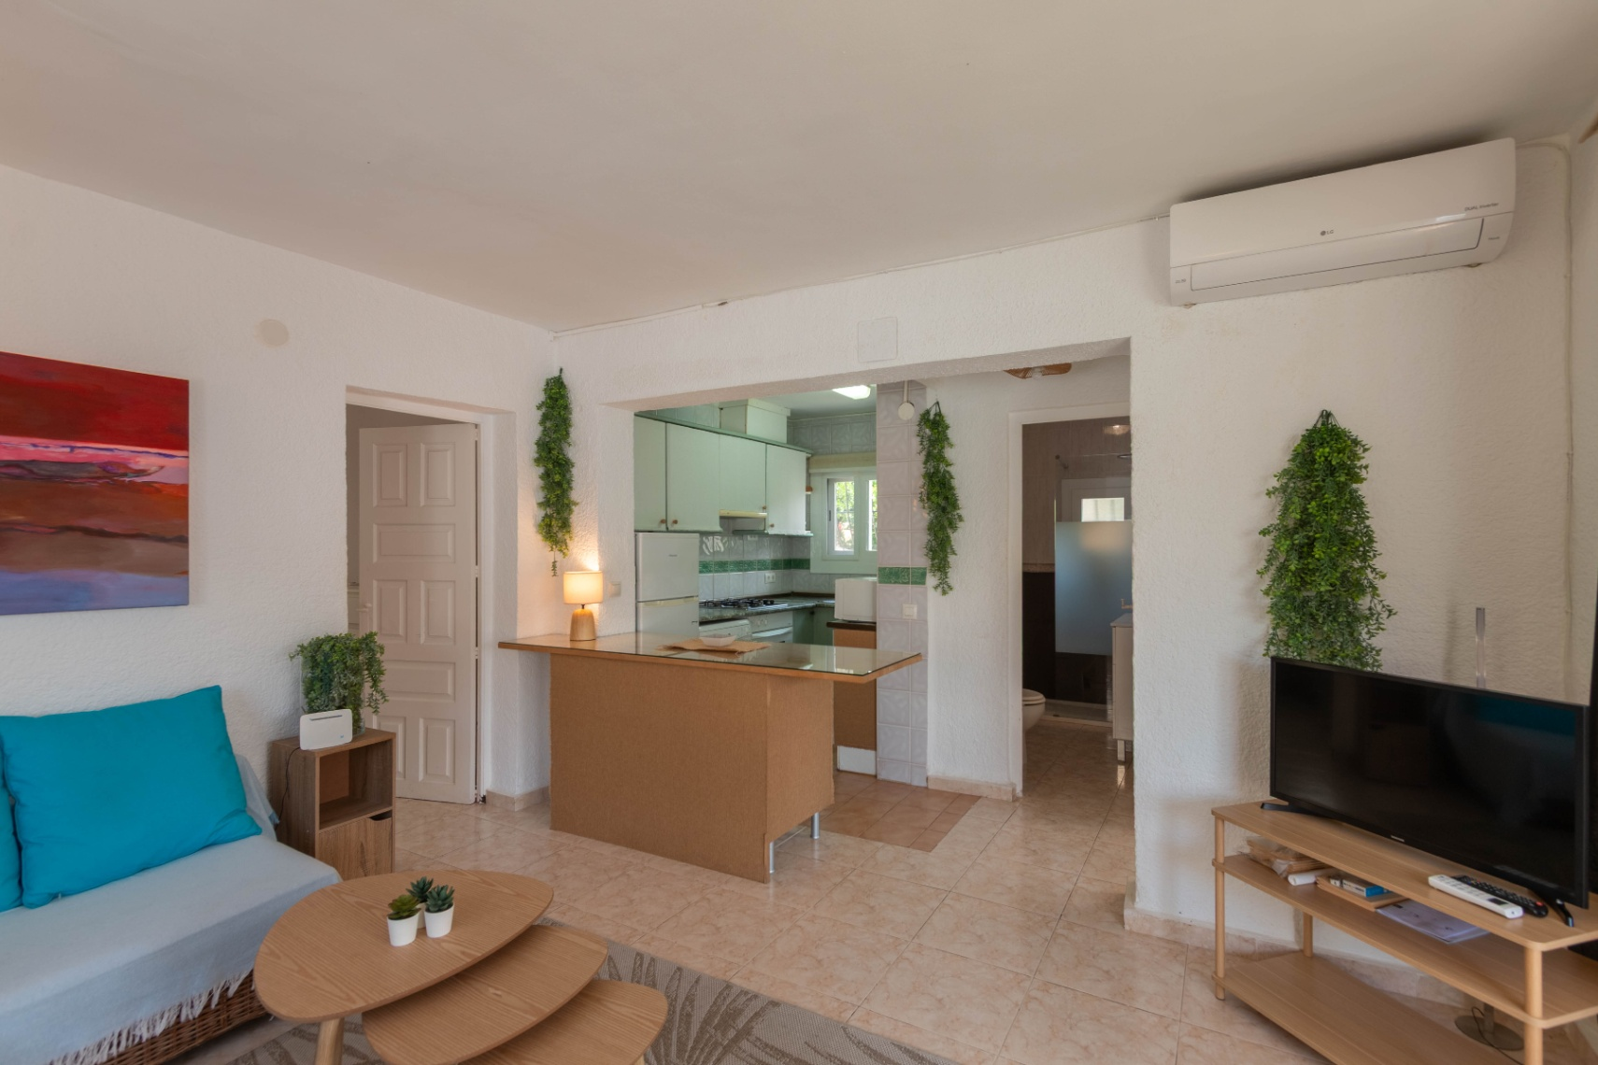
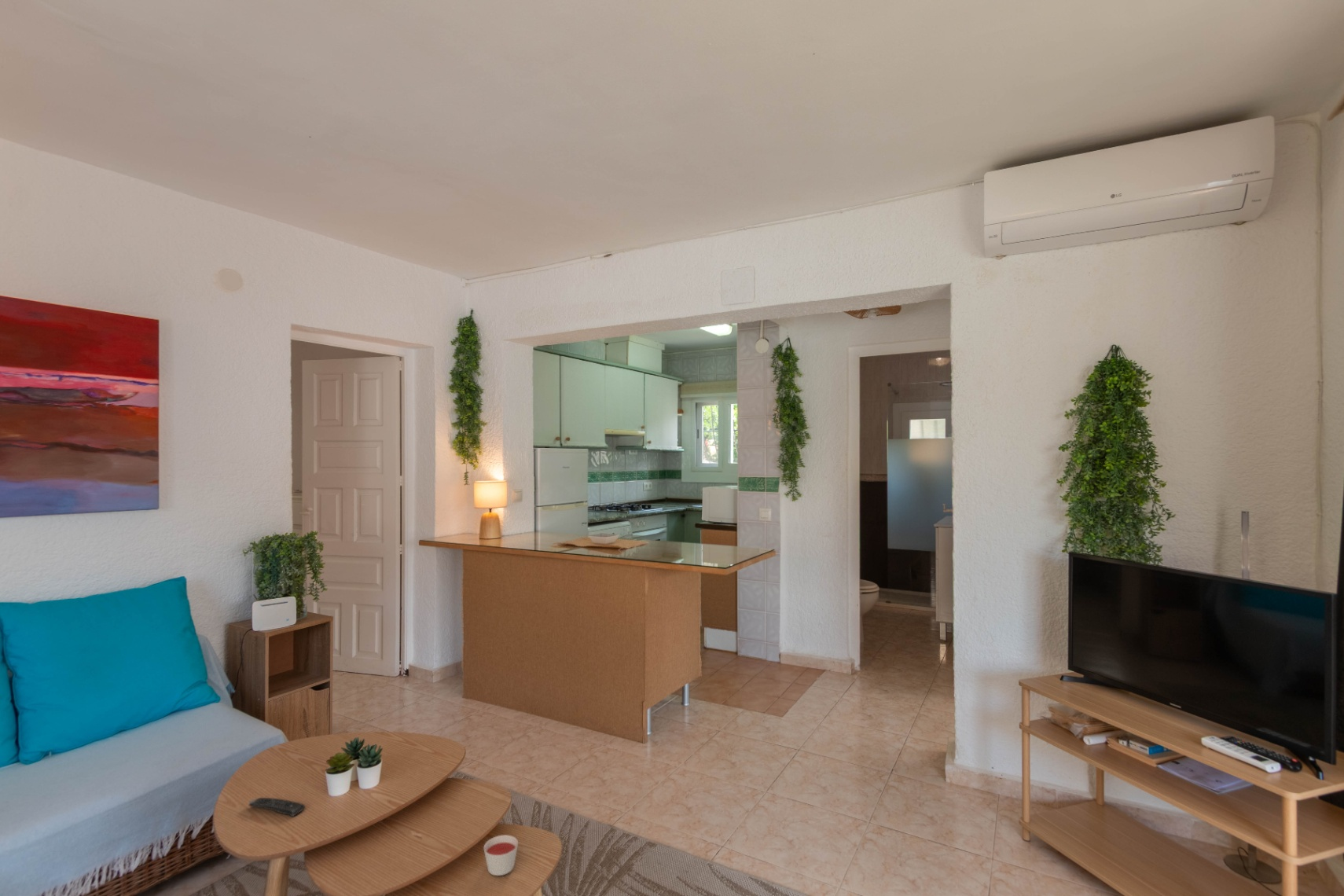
+ candle (501, 856)
+ remote control (274, 806)
